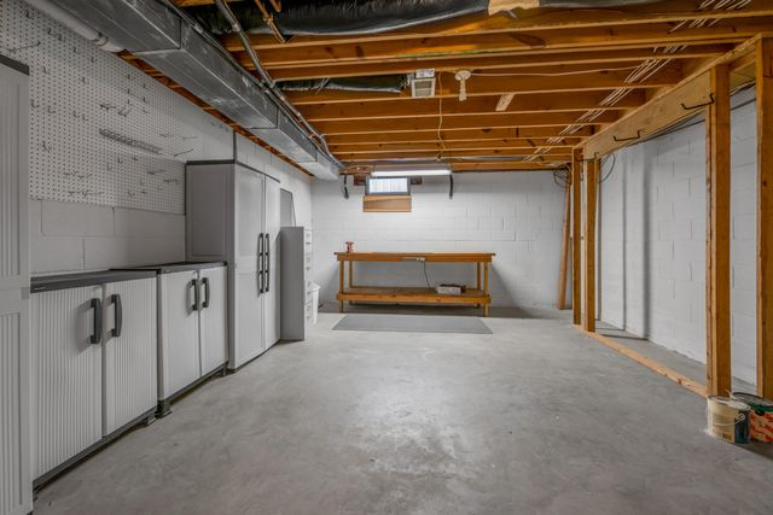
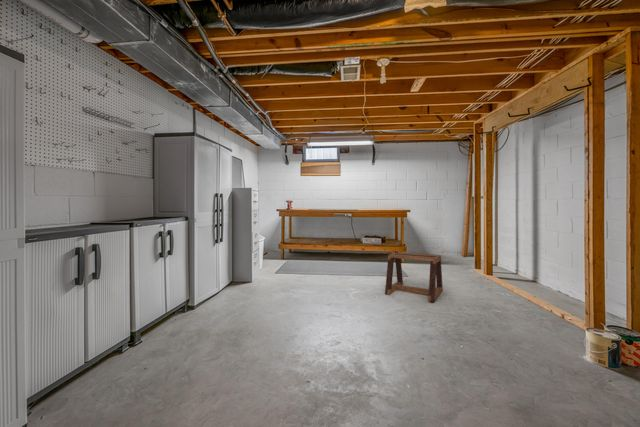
+ stool (402, 278)
